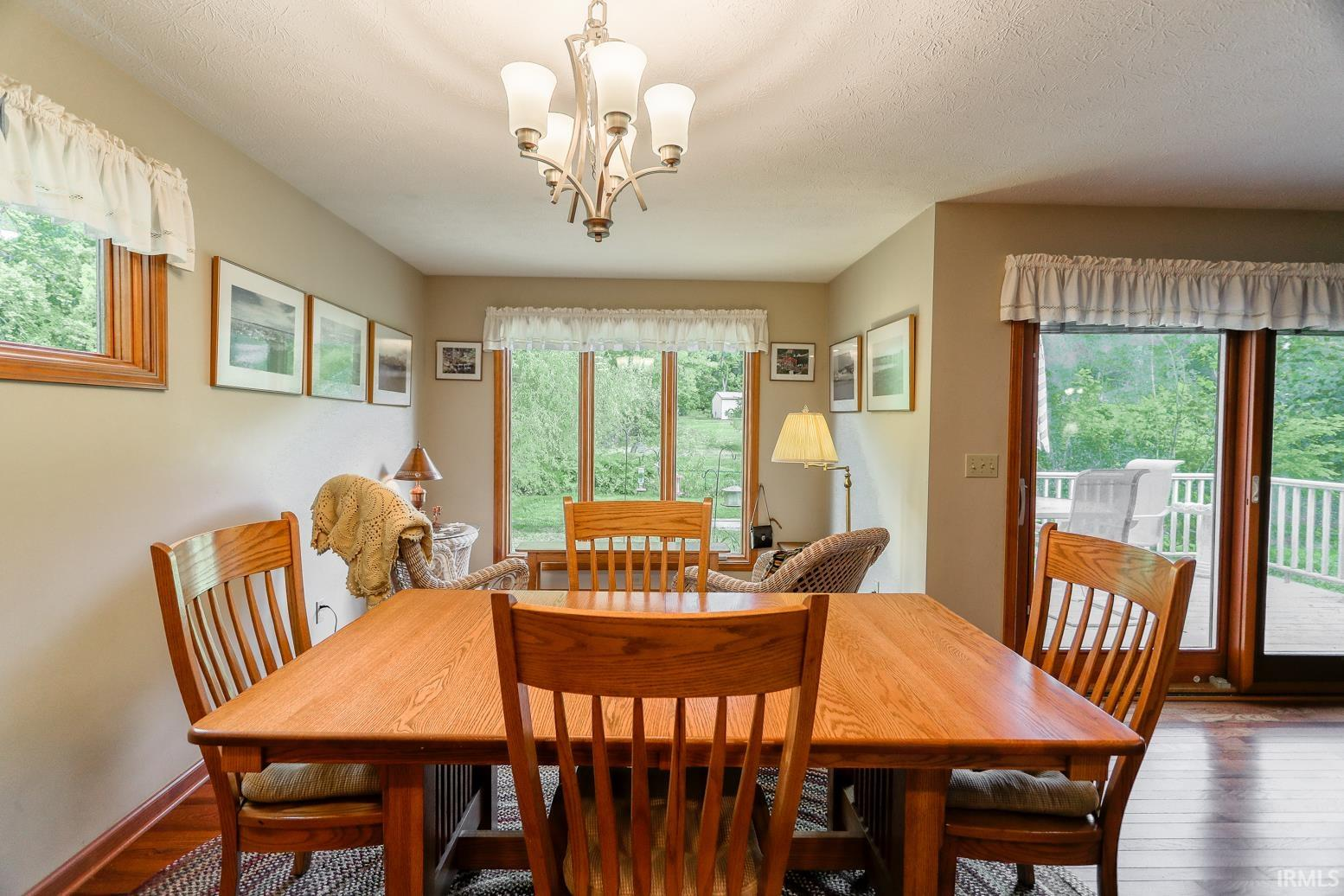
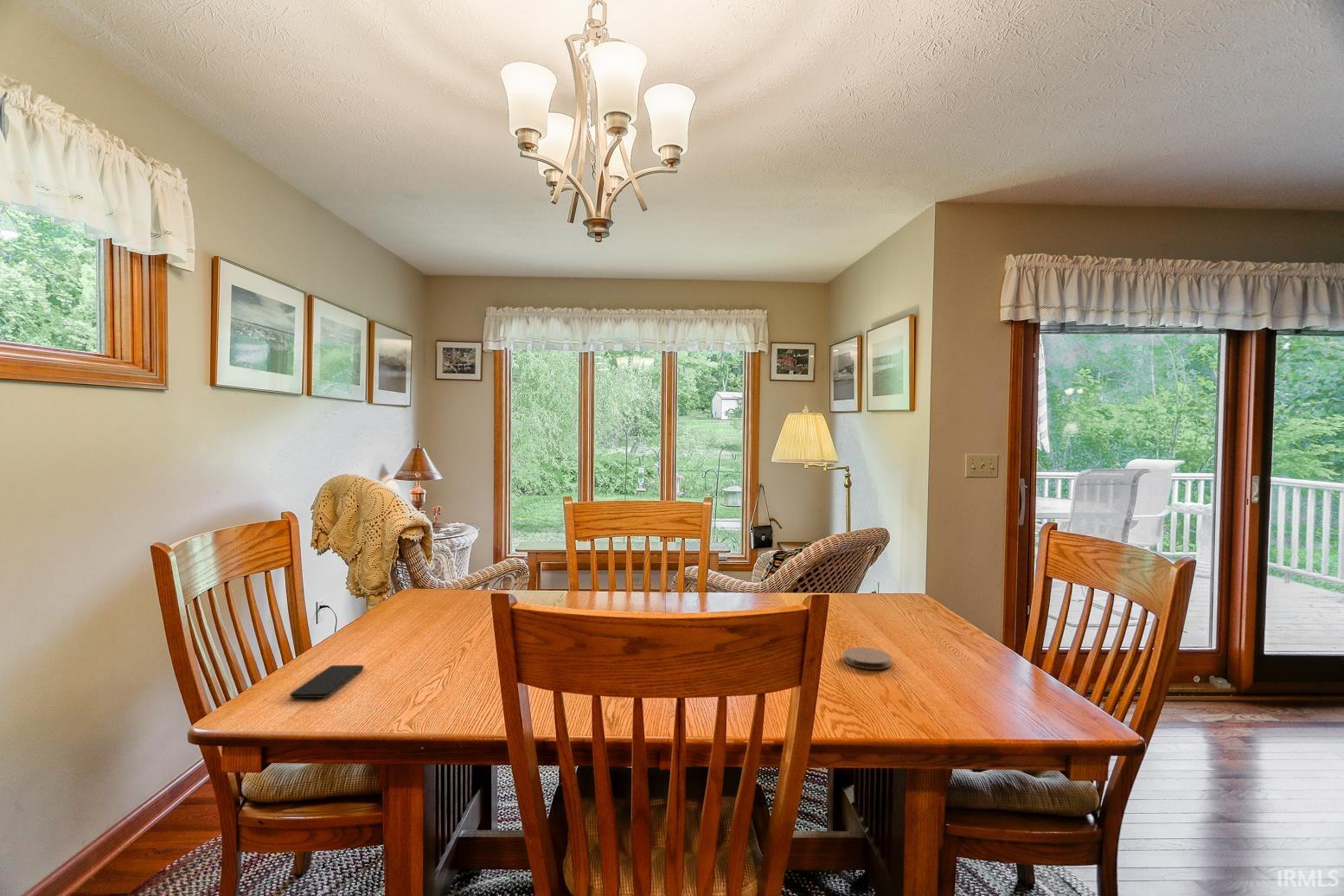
+ coaster (867, 657)
+ smartphone (329, 680)
